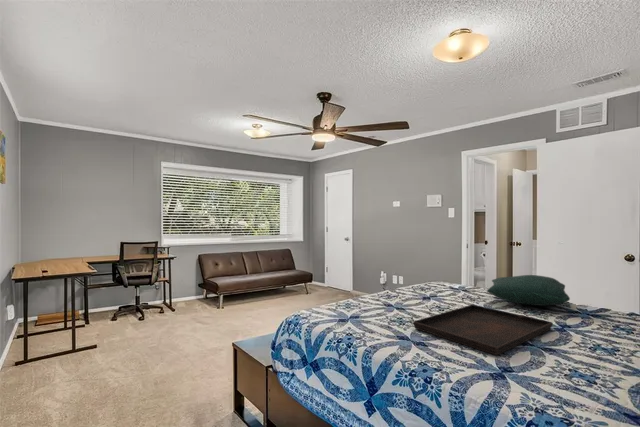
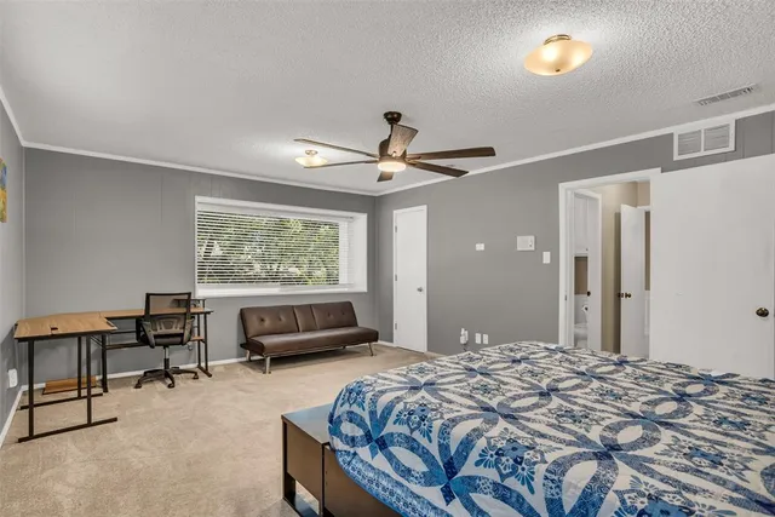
- pillow (526, 289)
- serving tray (482, 325)
